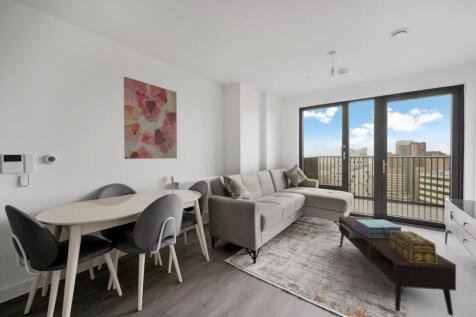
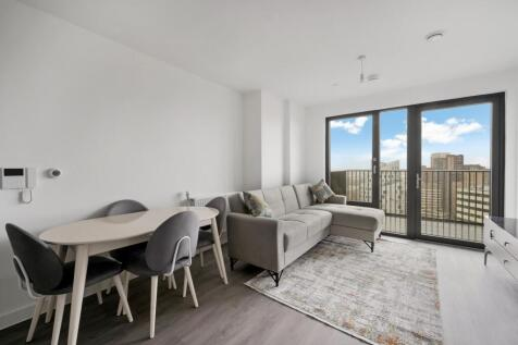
- coffee table (380, 252)
- wall art (153, 122)
- stack of books (377, 227)
- decorative box (411, 245)
